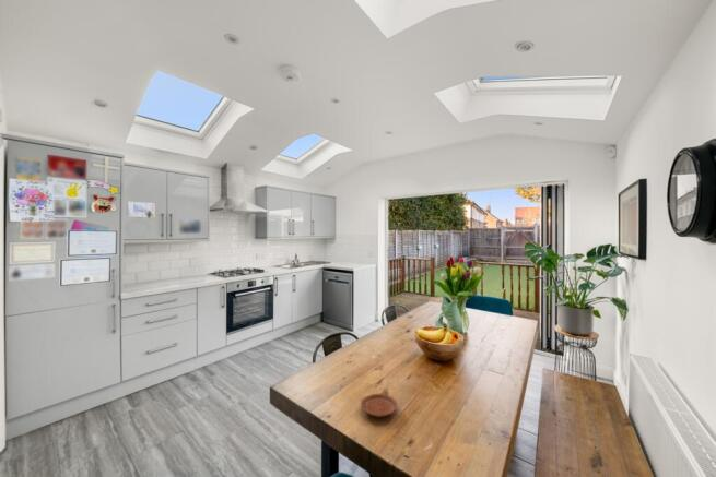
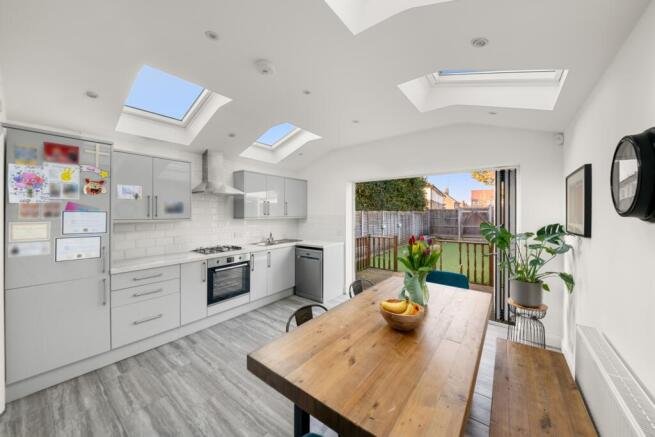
- plate (378, 407)
